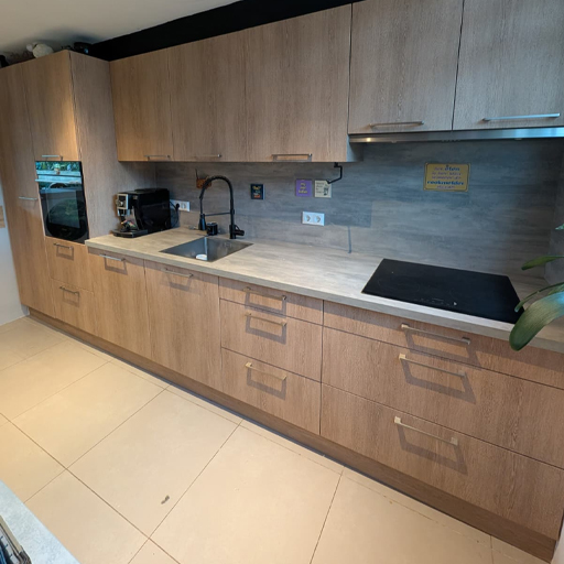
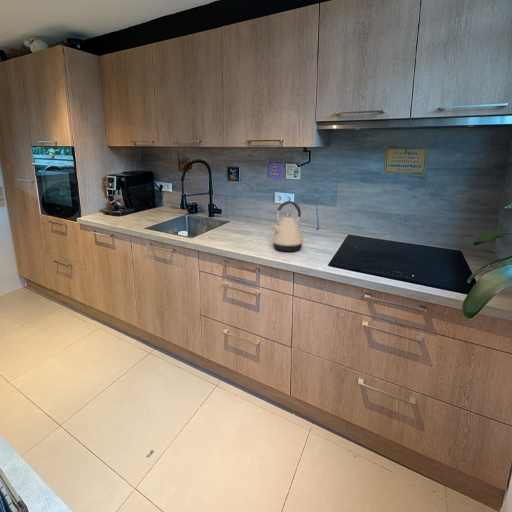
+ kettle (287, 225)
